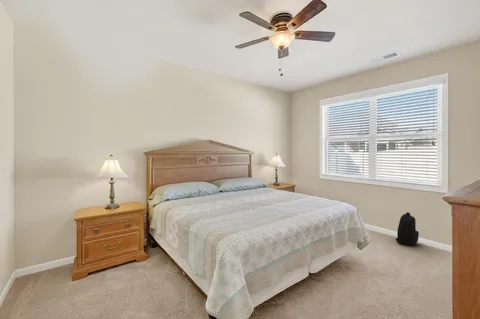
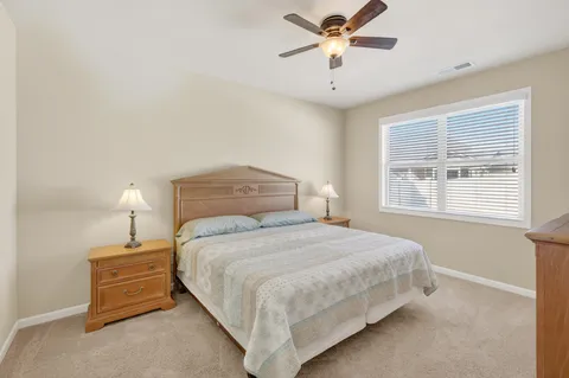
- backpack (407, 227)
